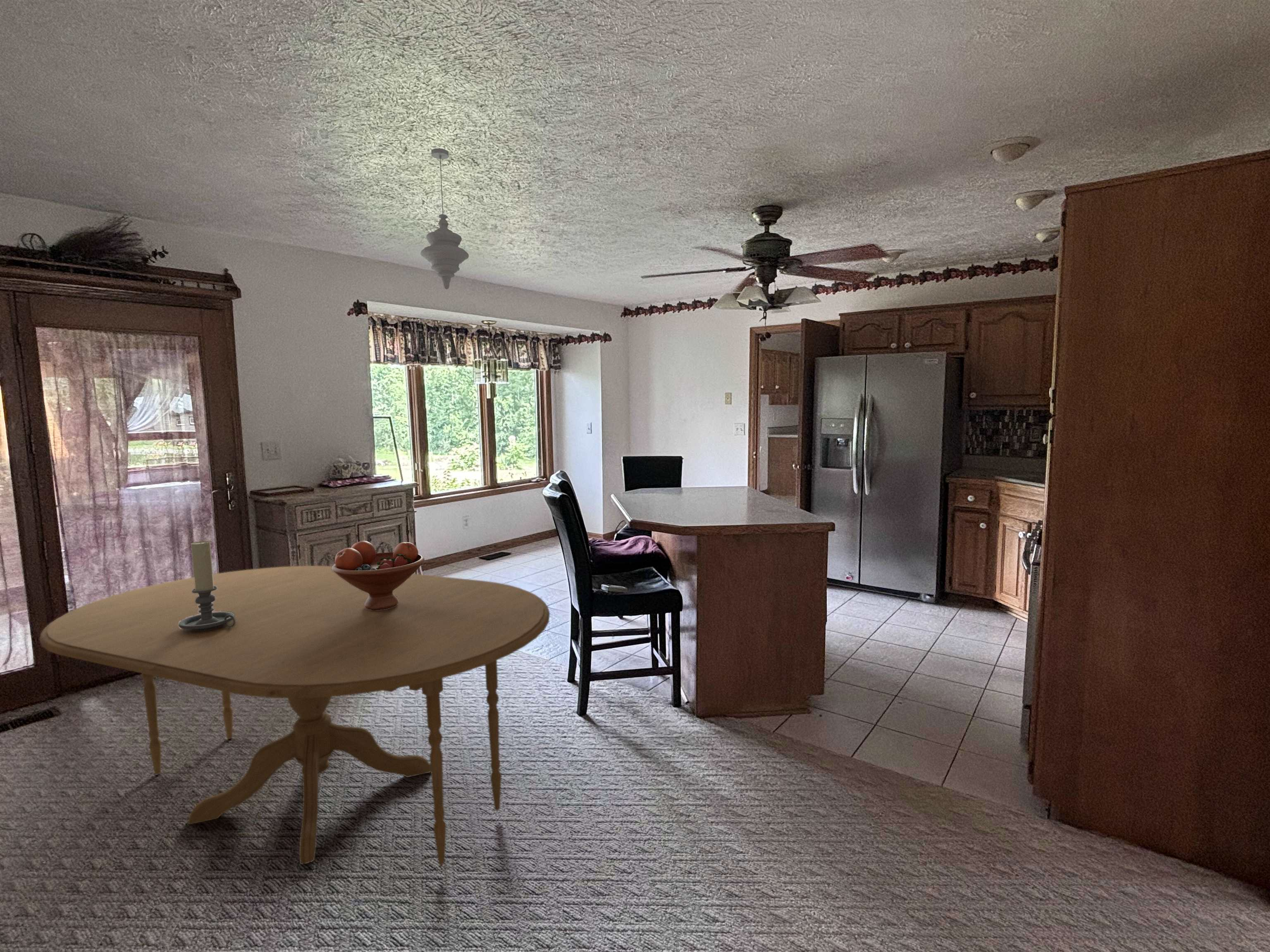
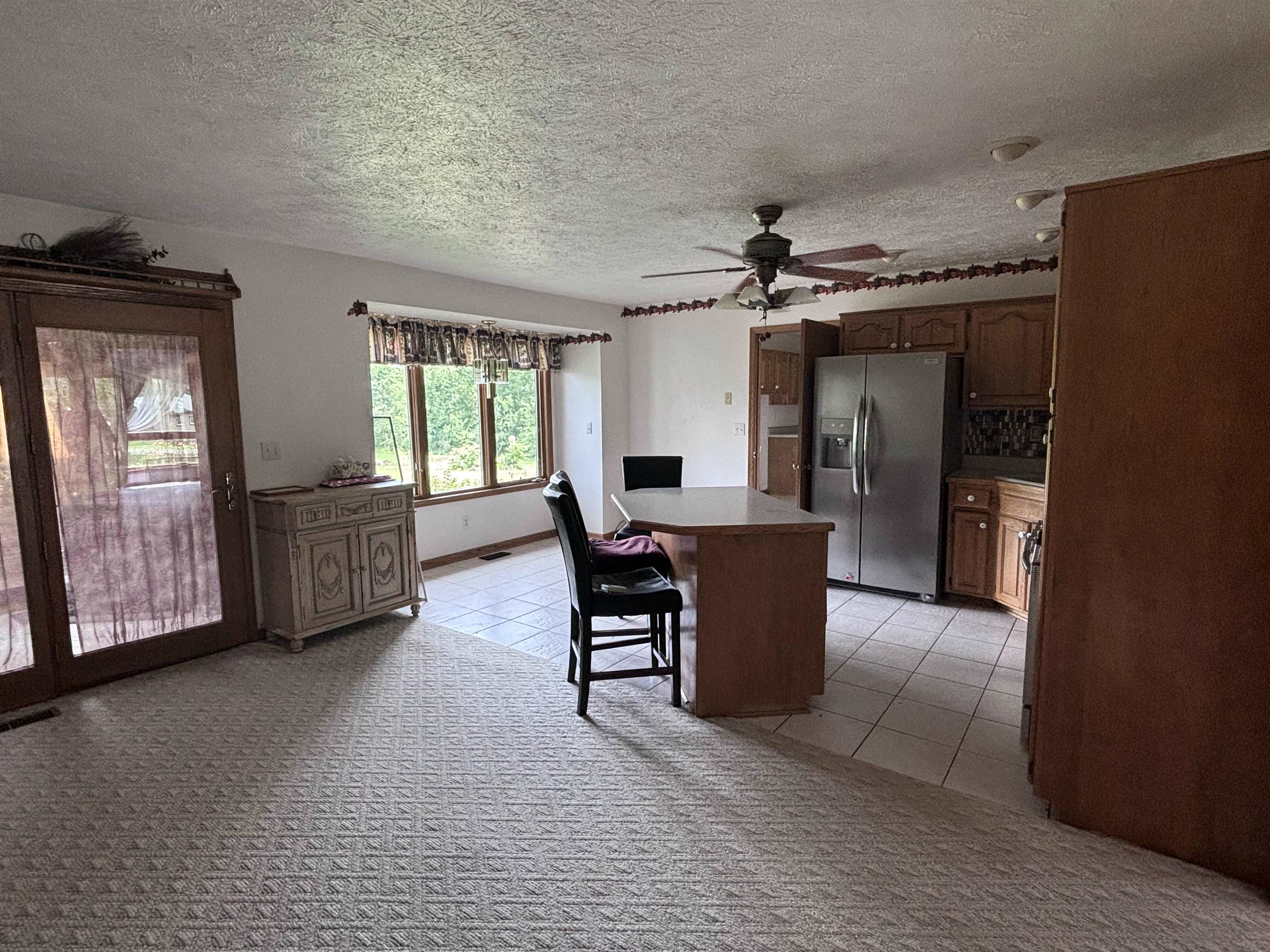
- dining table (311, 702)
- candle holder (208, 583)
- fruit bowl (380, 574)
- pendant light (443, 221)
